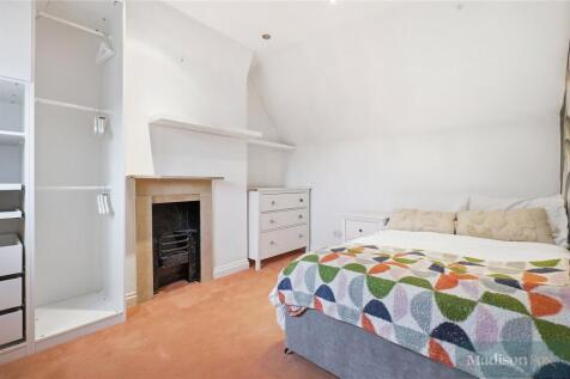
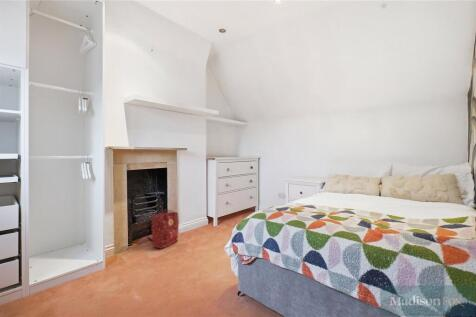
+ backpack (163, 226)
